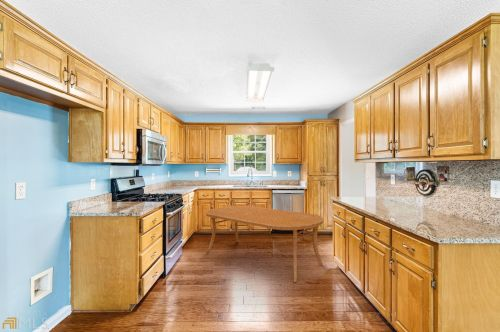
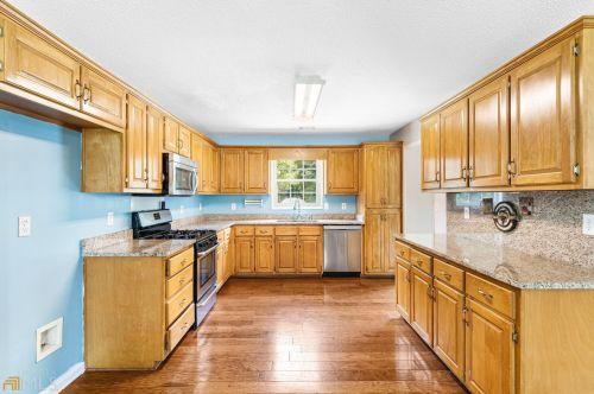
- dining table (264, 227)
